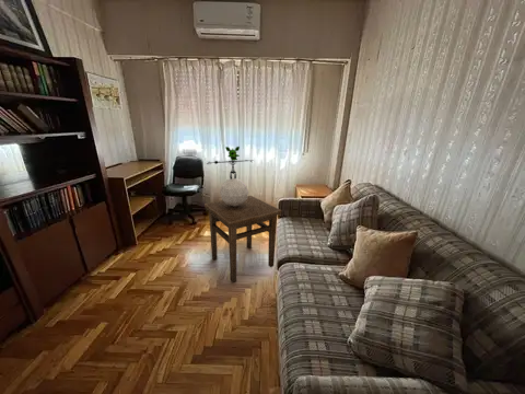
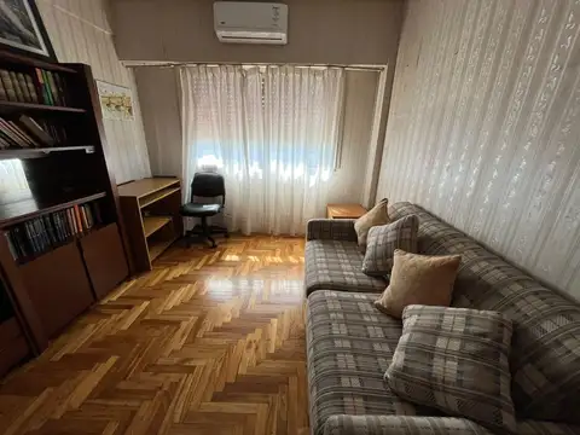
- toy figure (231, 176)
- side table (242, 235)
